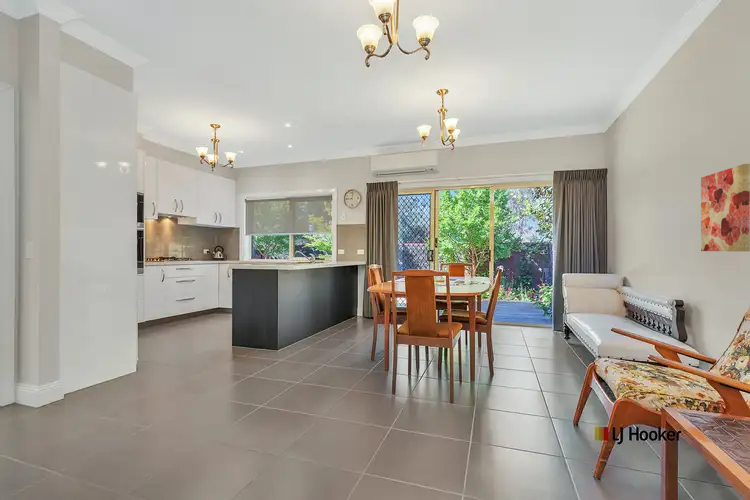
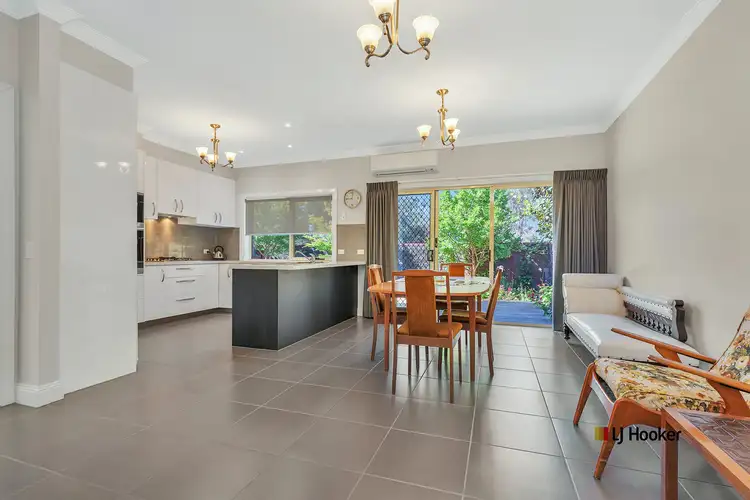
- wall art (723, 211)
